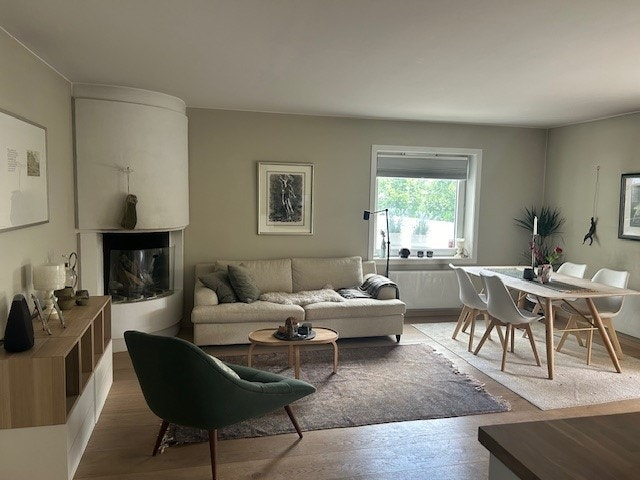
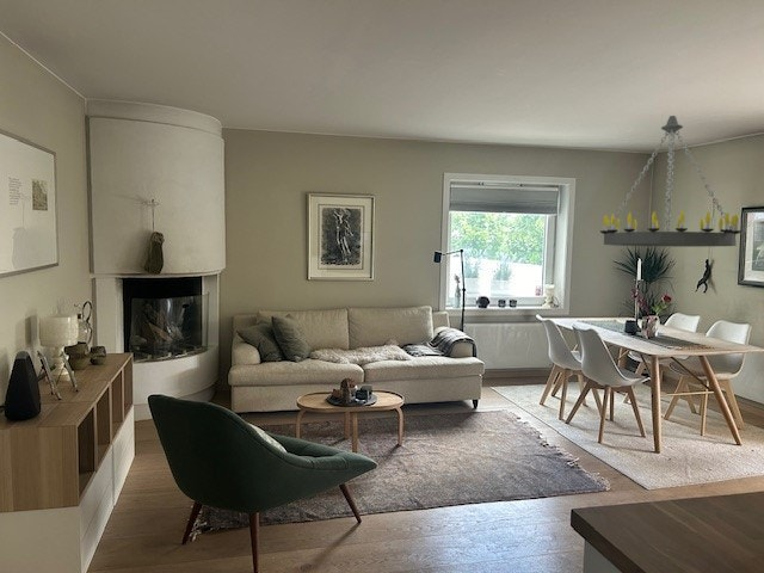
+ chandelier (670, 181)
